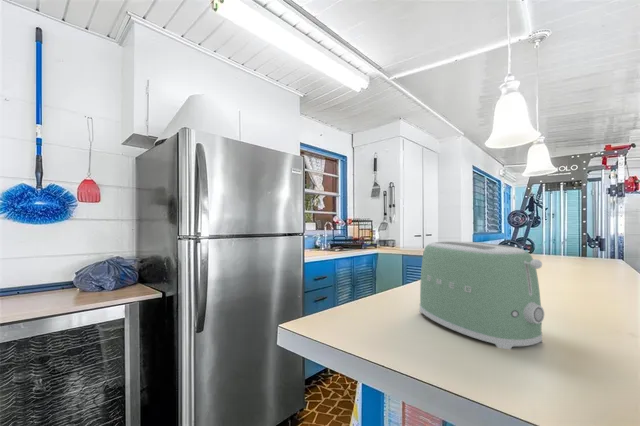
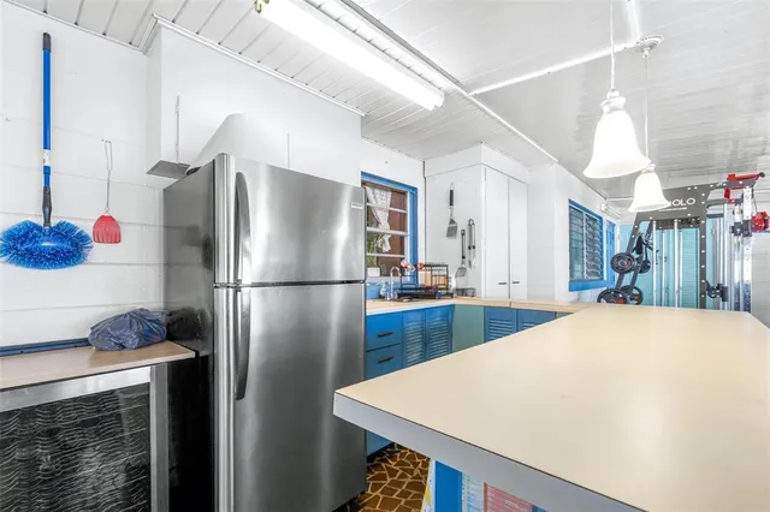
- toaster (472, 283)
